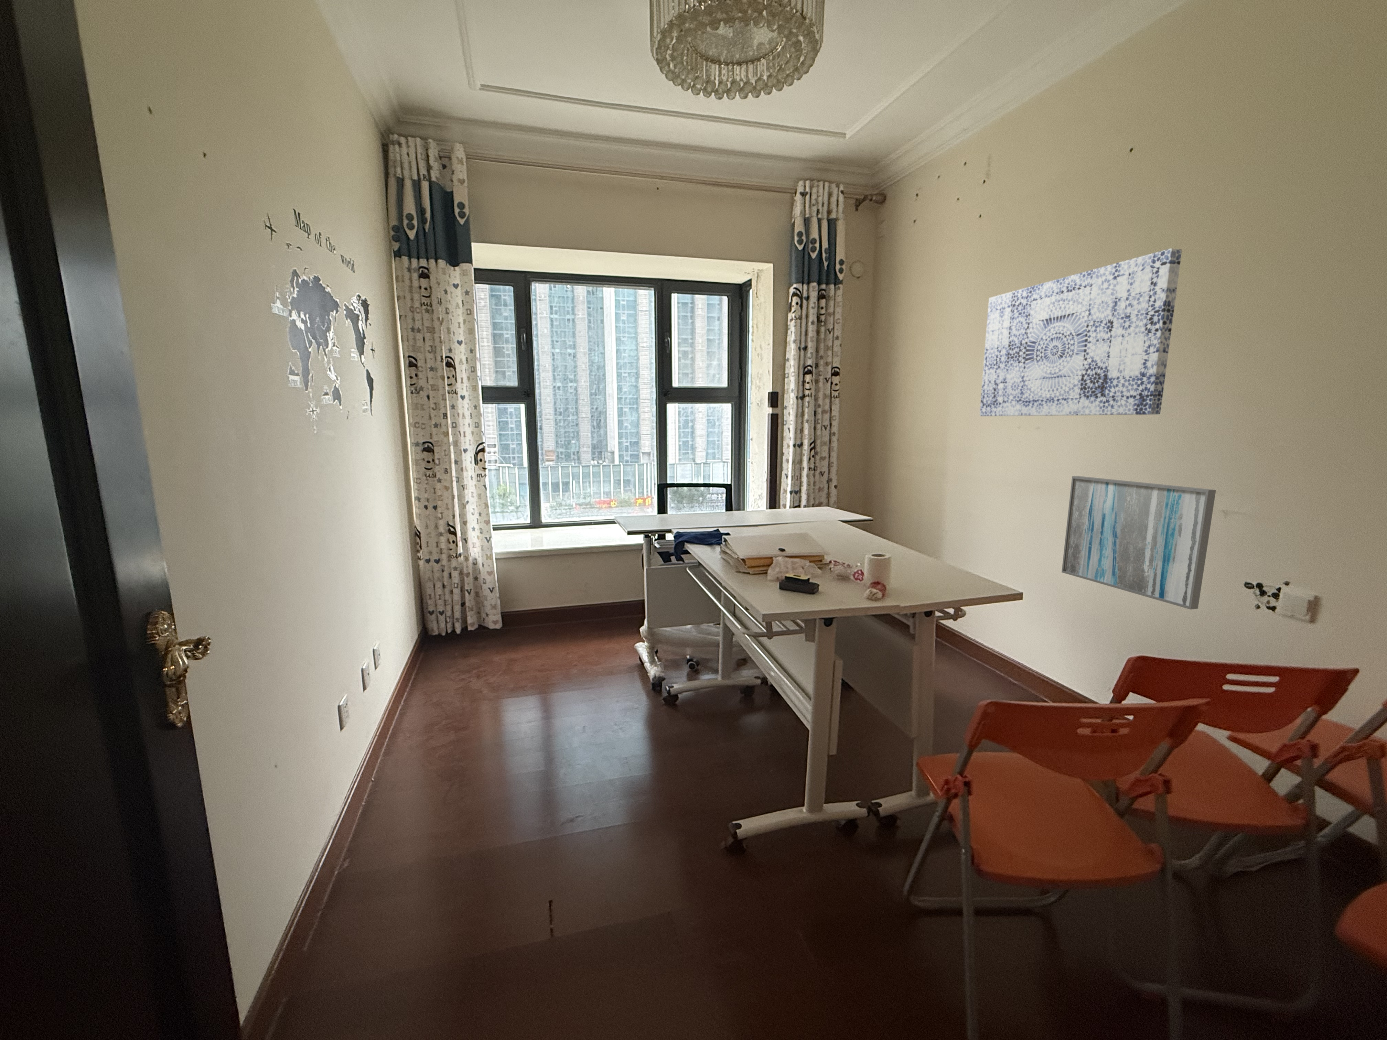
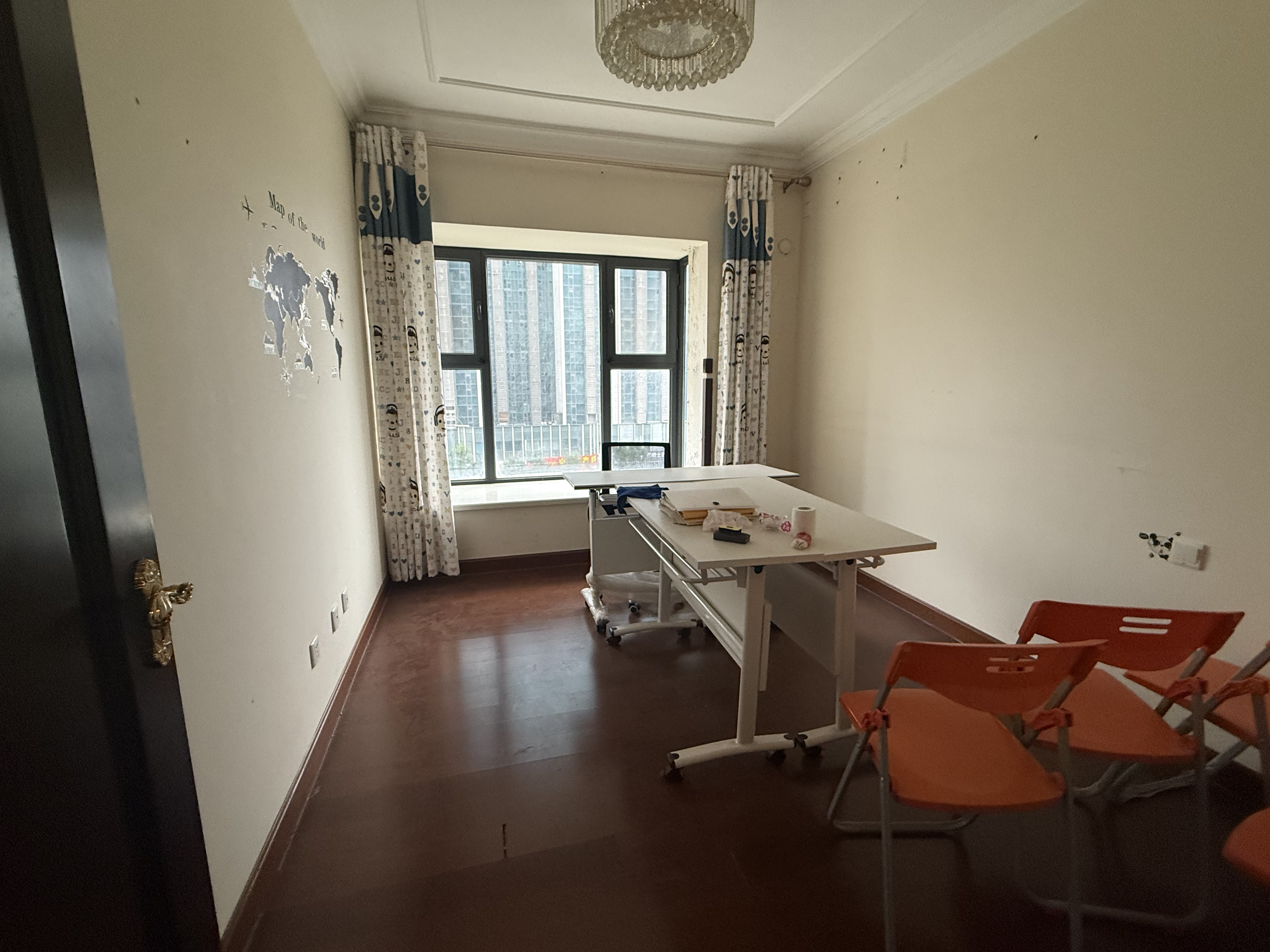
- wall art (1063, 347)
- wall art (1129, 536)
